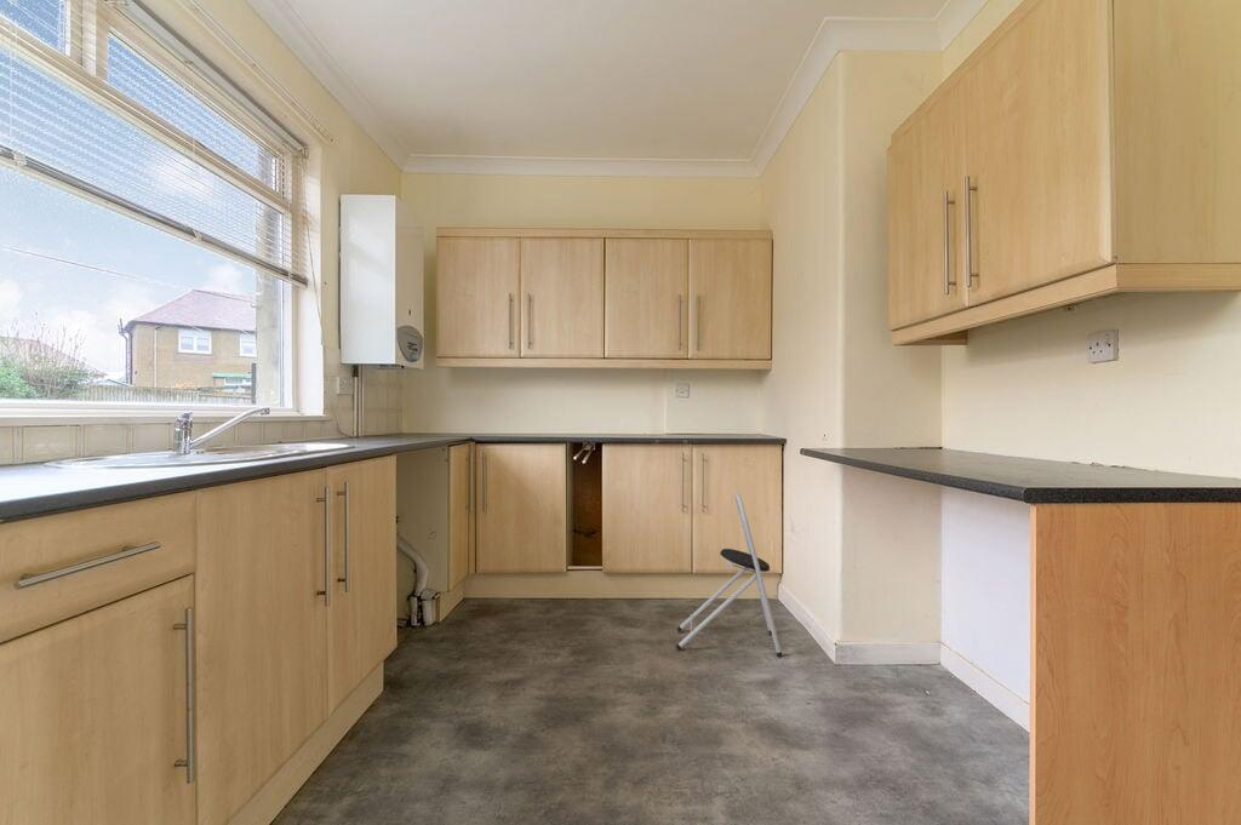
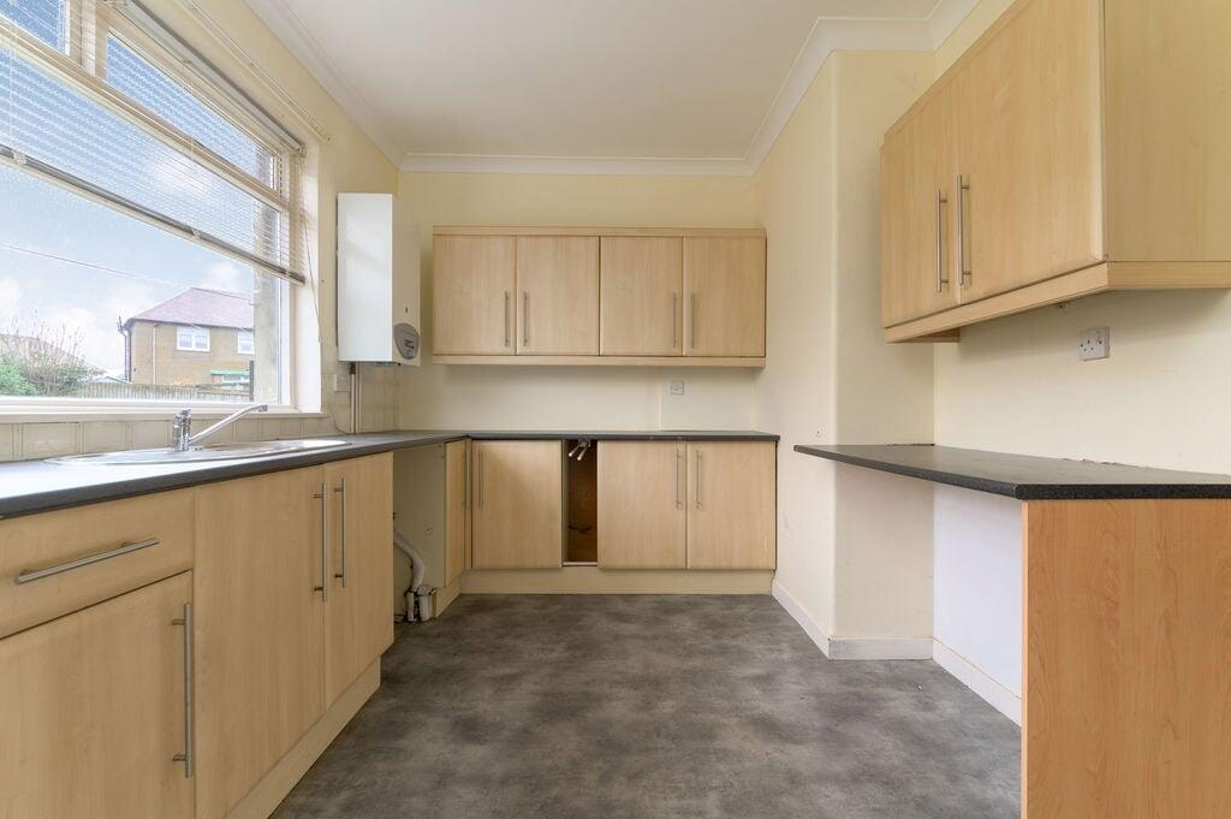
- step stool (726, 566)
